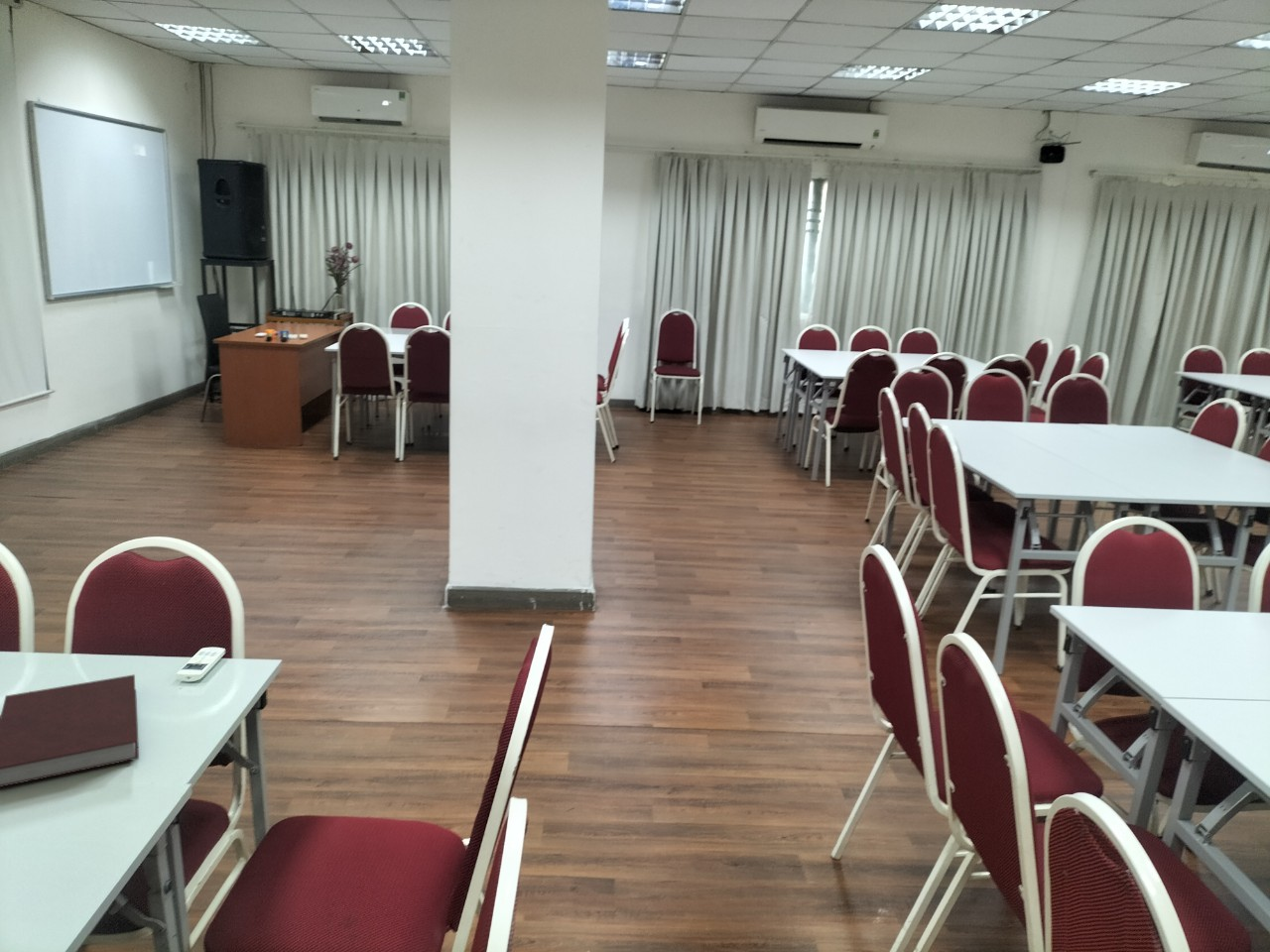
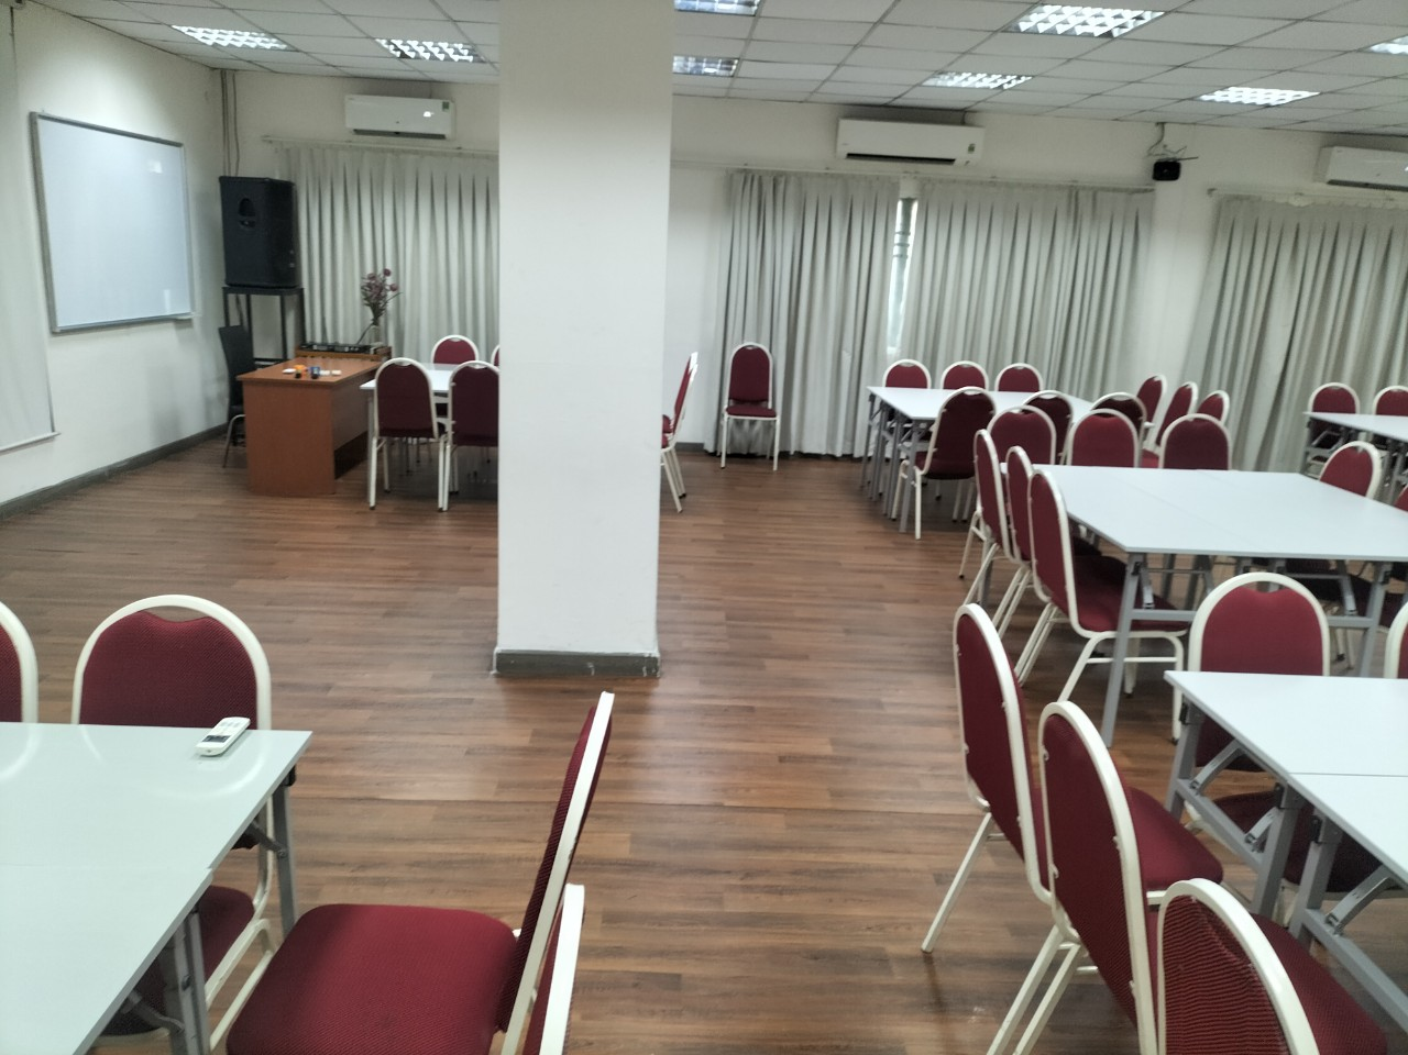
- notebook (68, 726)
